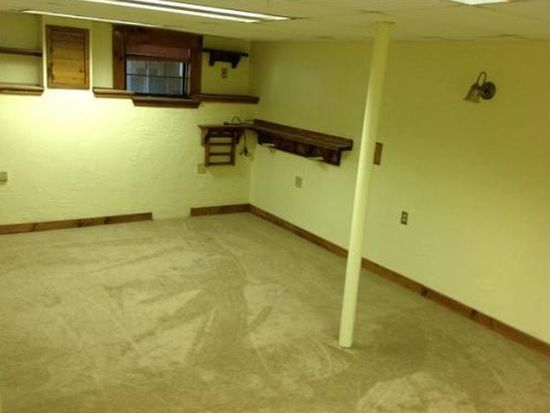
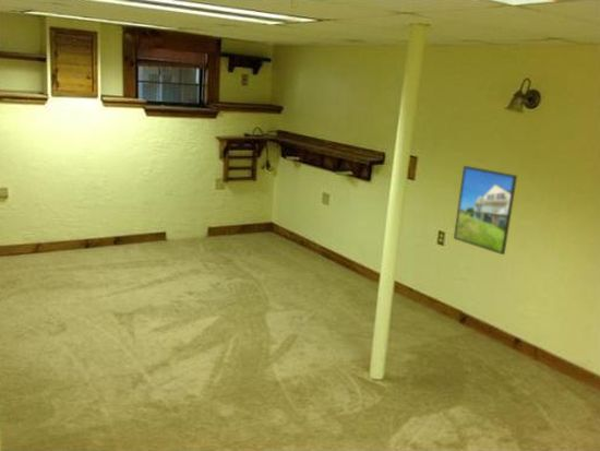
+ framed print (483, 209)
